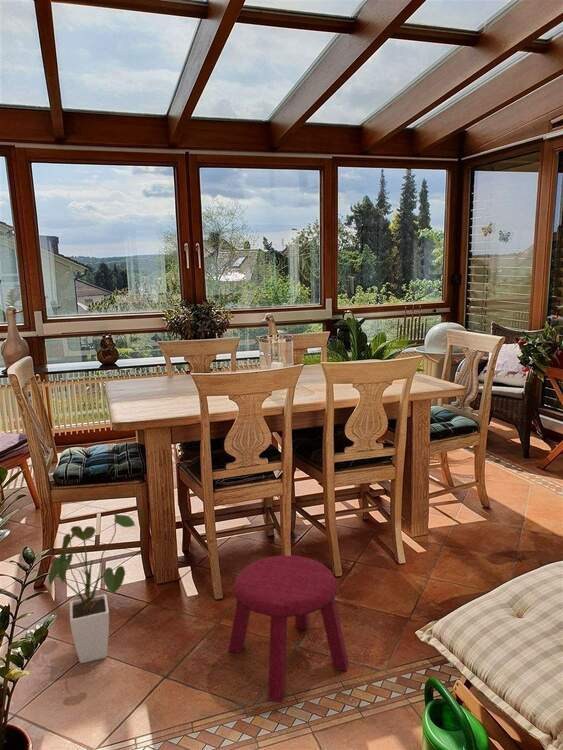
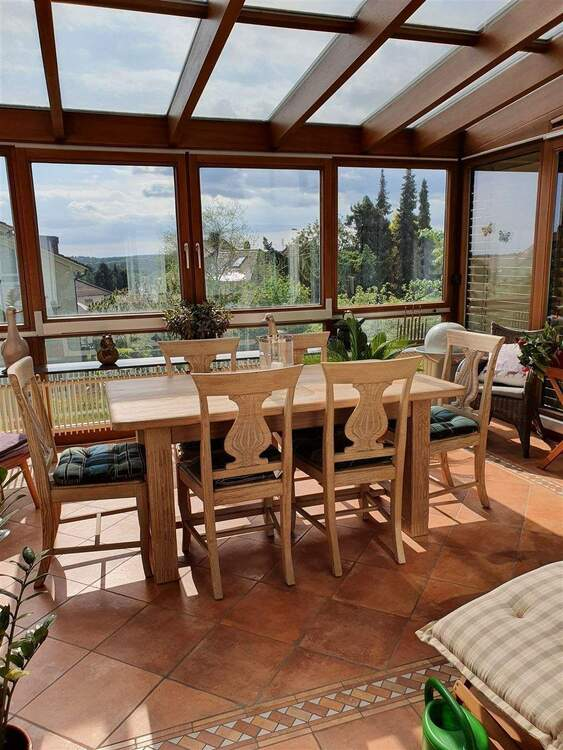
- stool (286, 617)
- house plant (95, 591)
